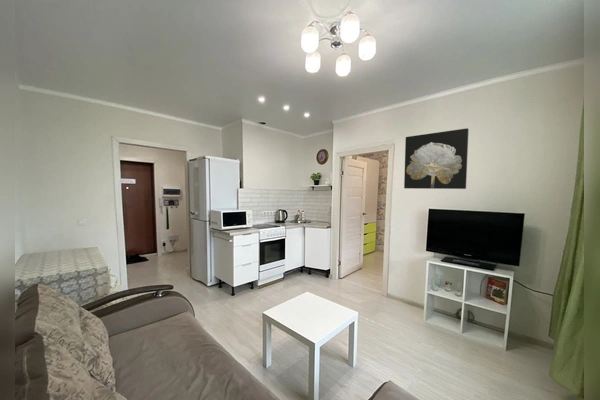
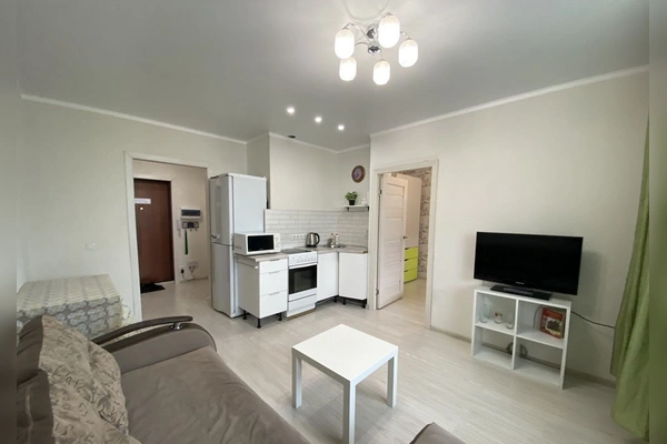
- wall art (433, 161)
